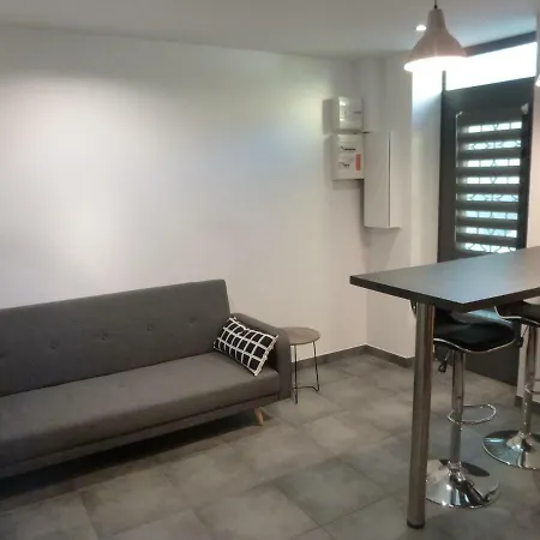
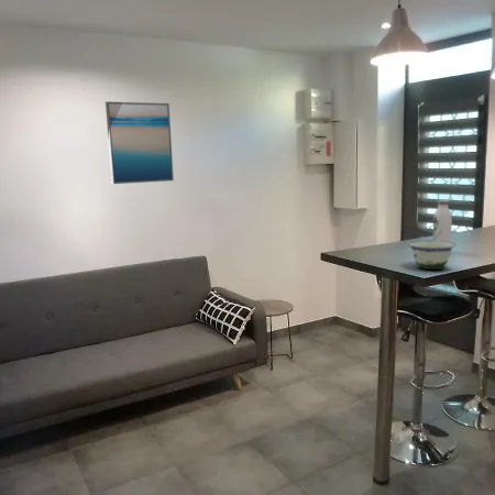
+ wall art (141, 143)
+ bowl (430, 255)
+ water bottle (442, 226)
